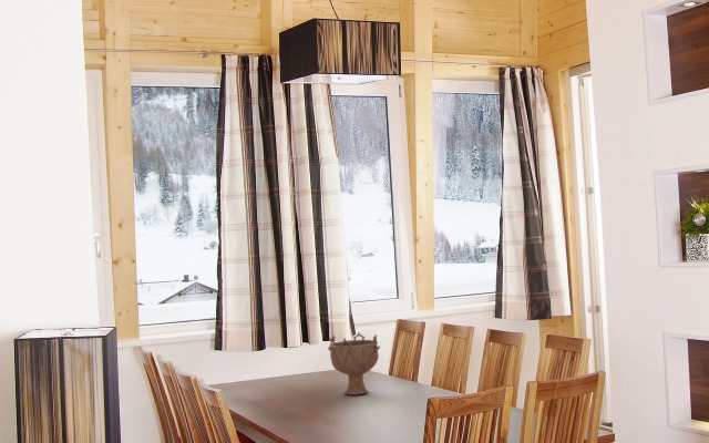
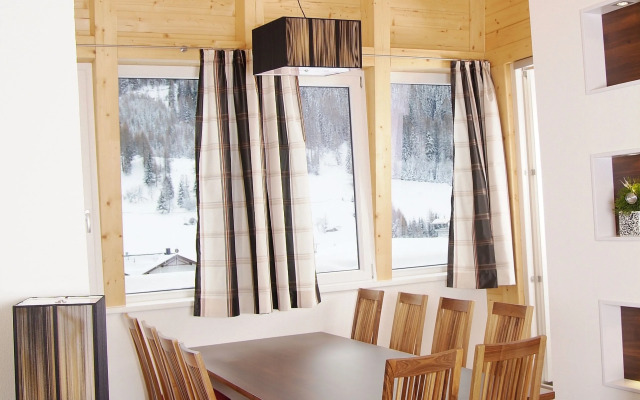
- decorative bowl (354, 363)
